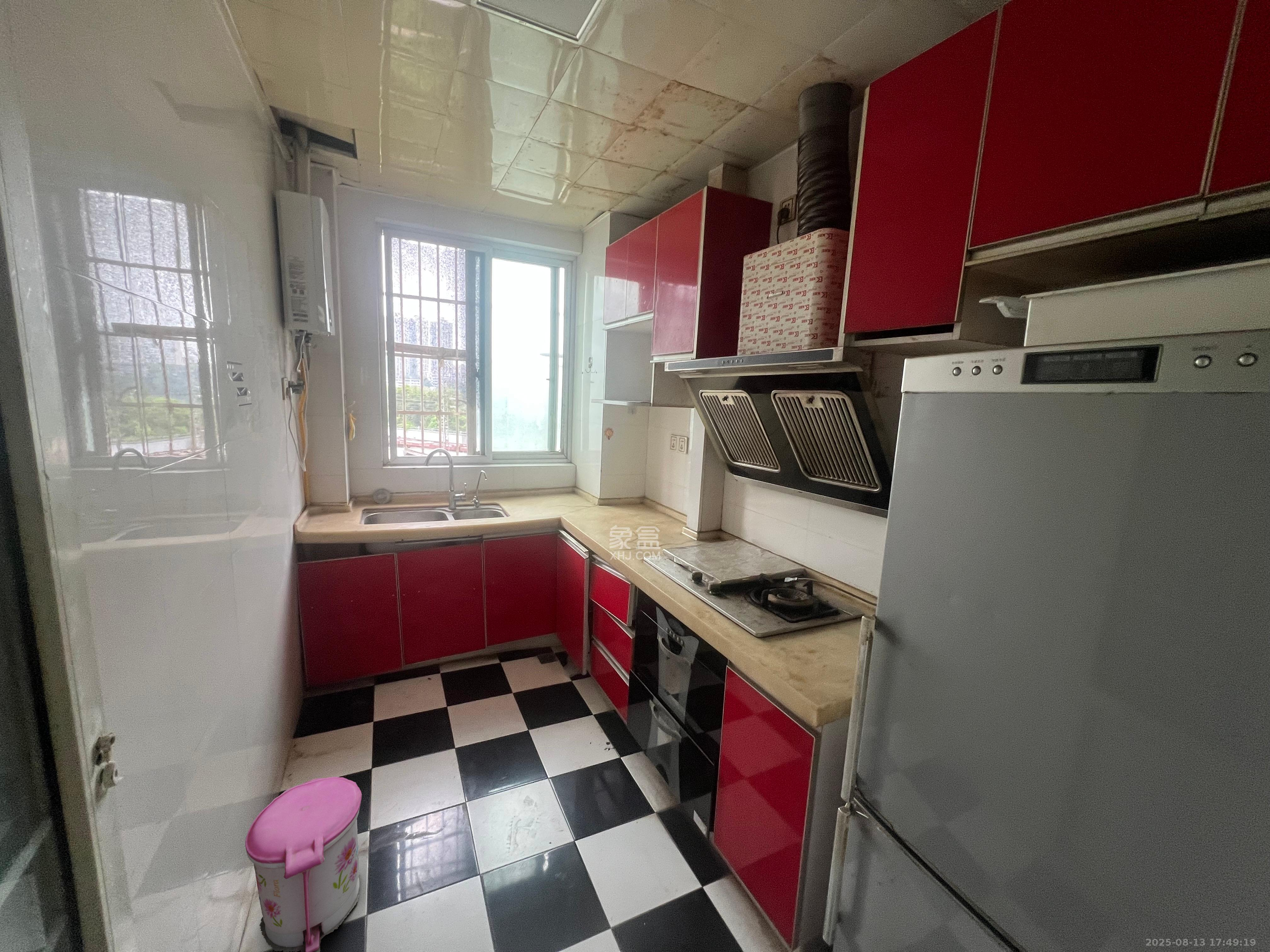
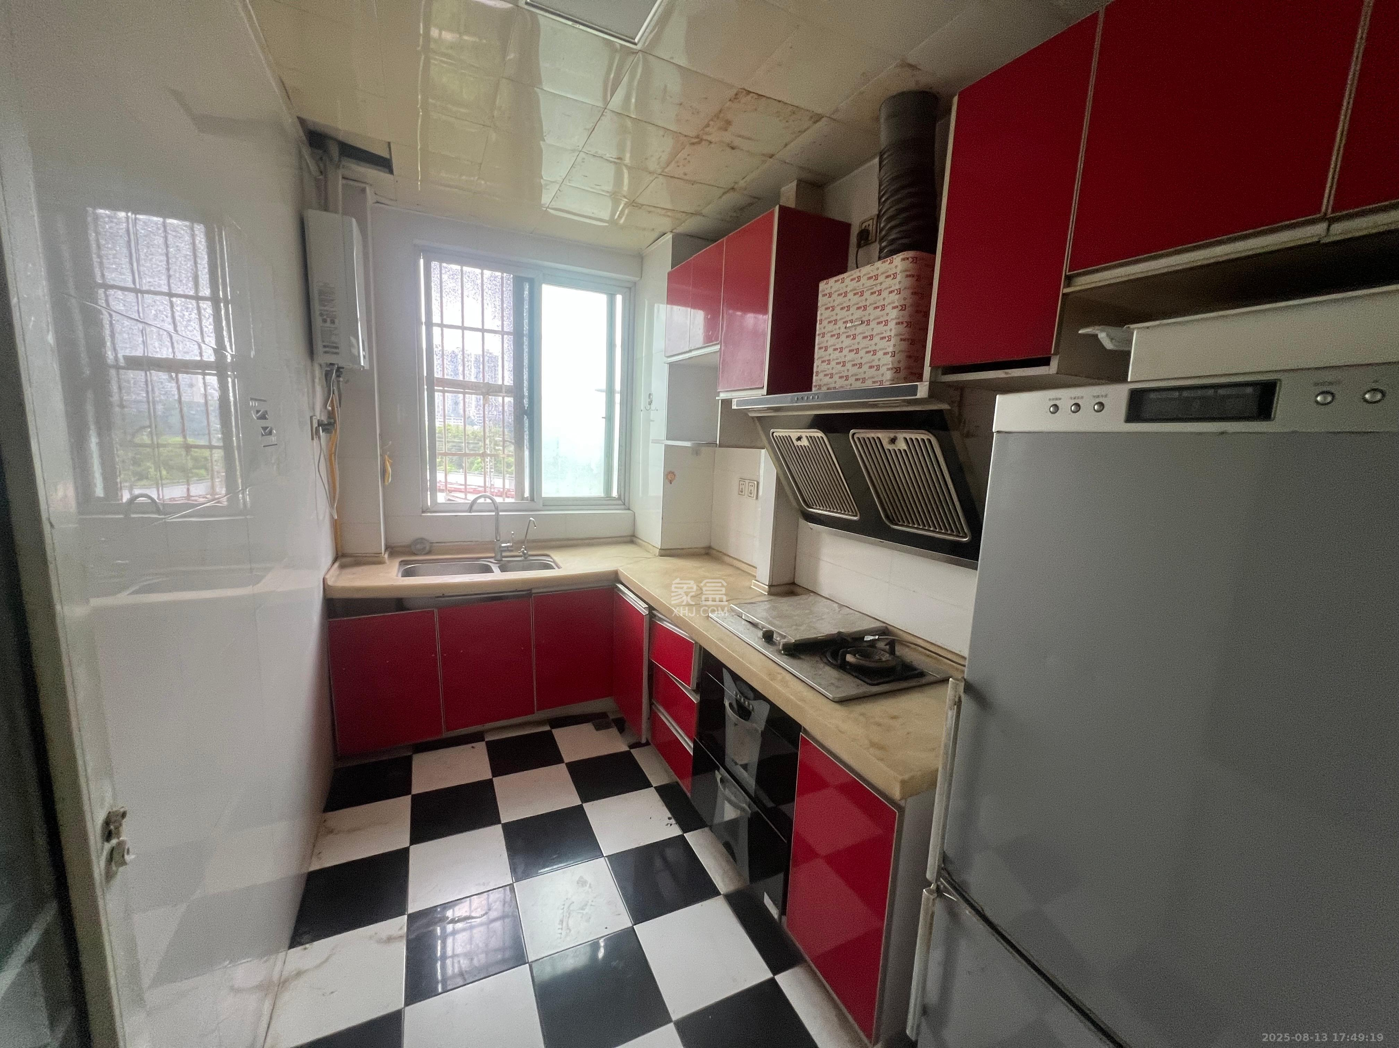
- trash can (309, 858)
